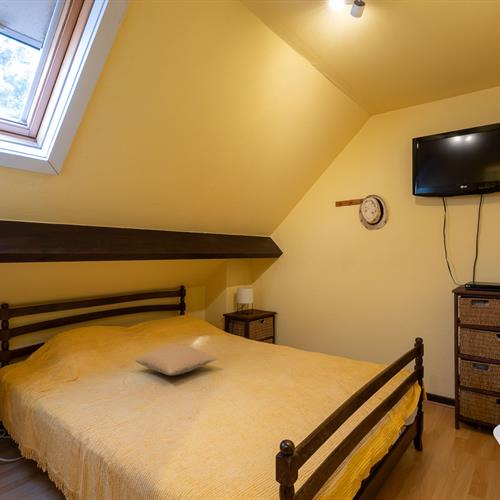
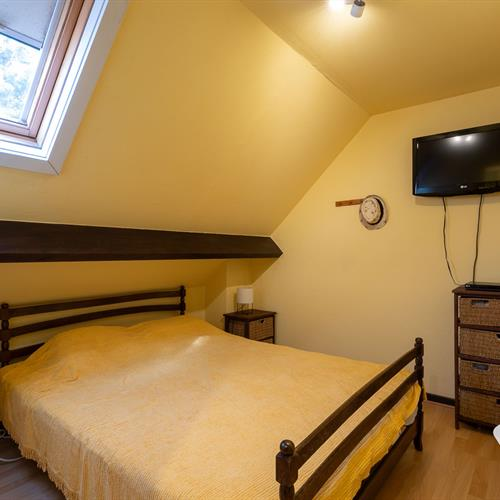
- pillow (176, 359)
